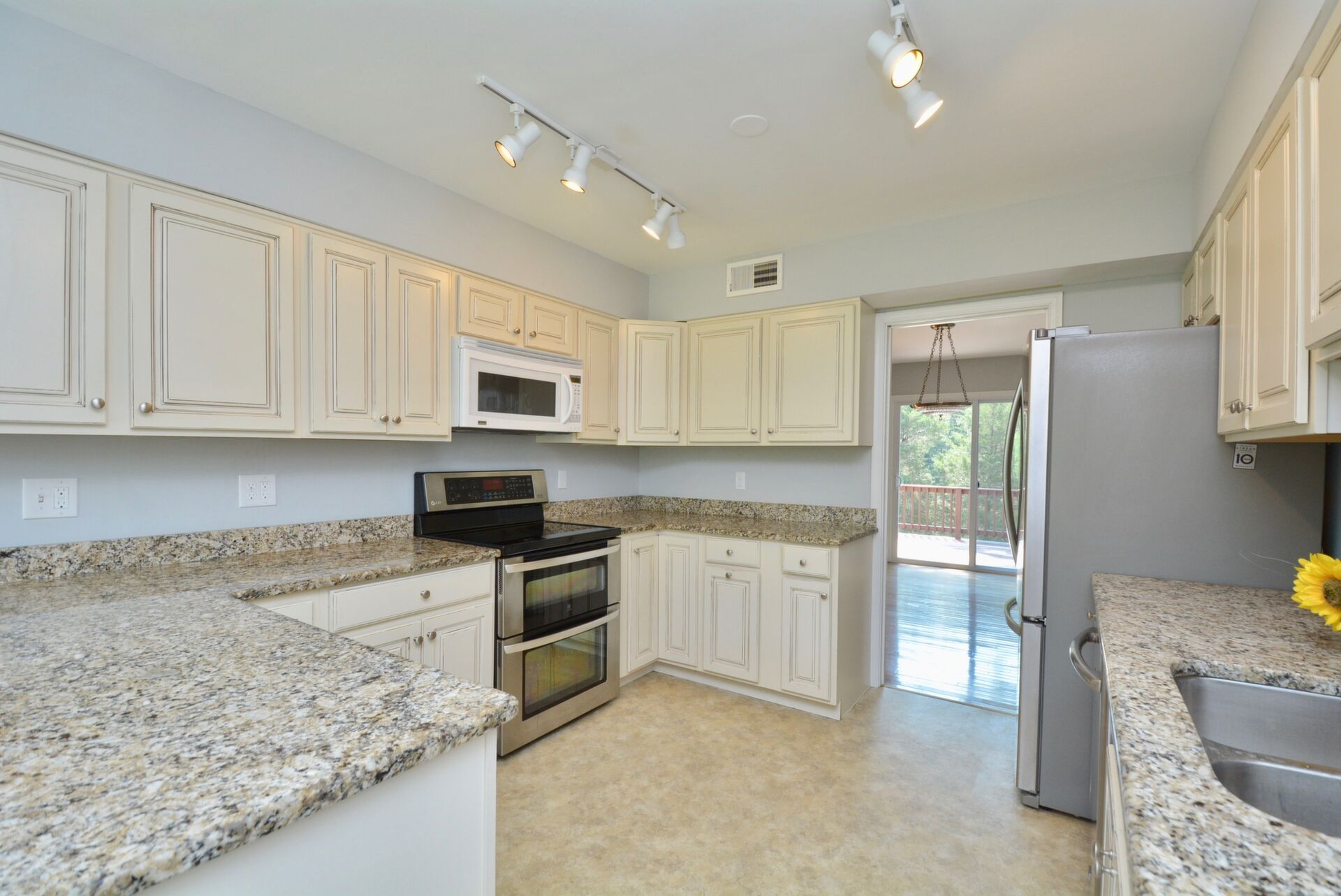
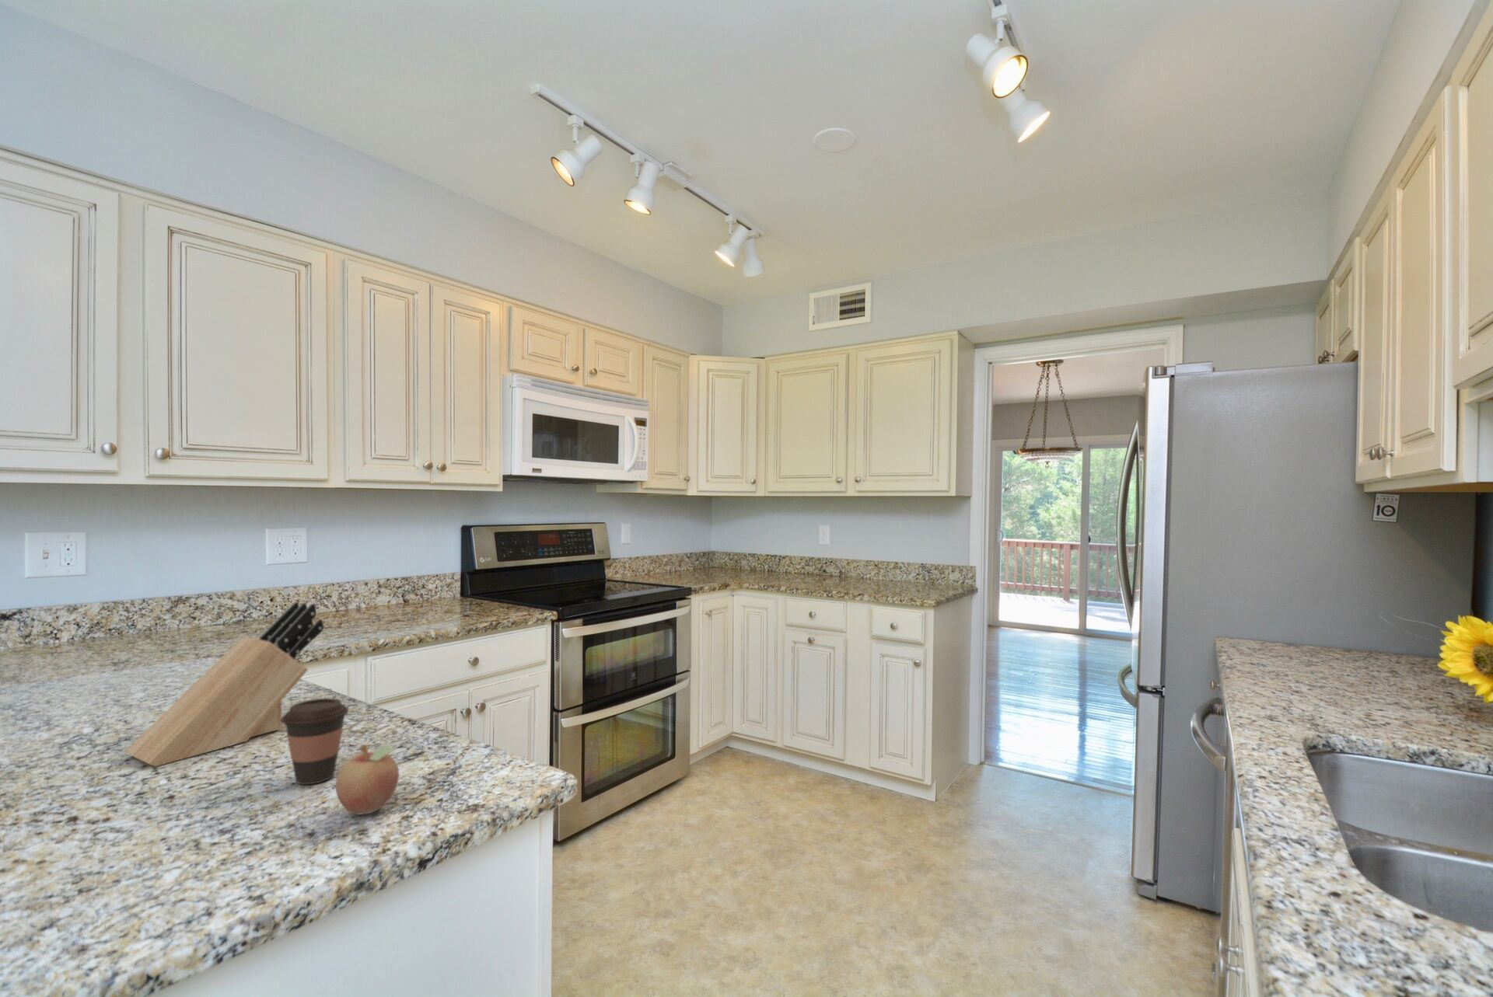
+ knife block (236, 673)
+ coffee cup (315, 741)
+ fruit (367, 777)
